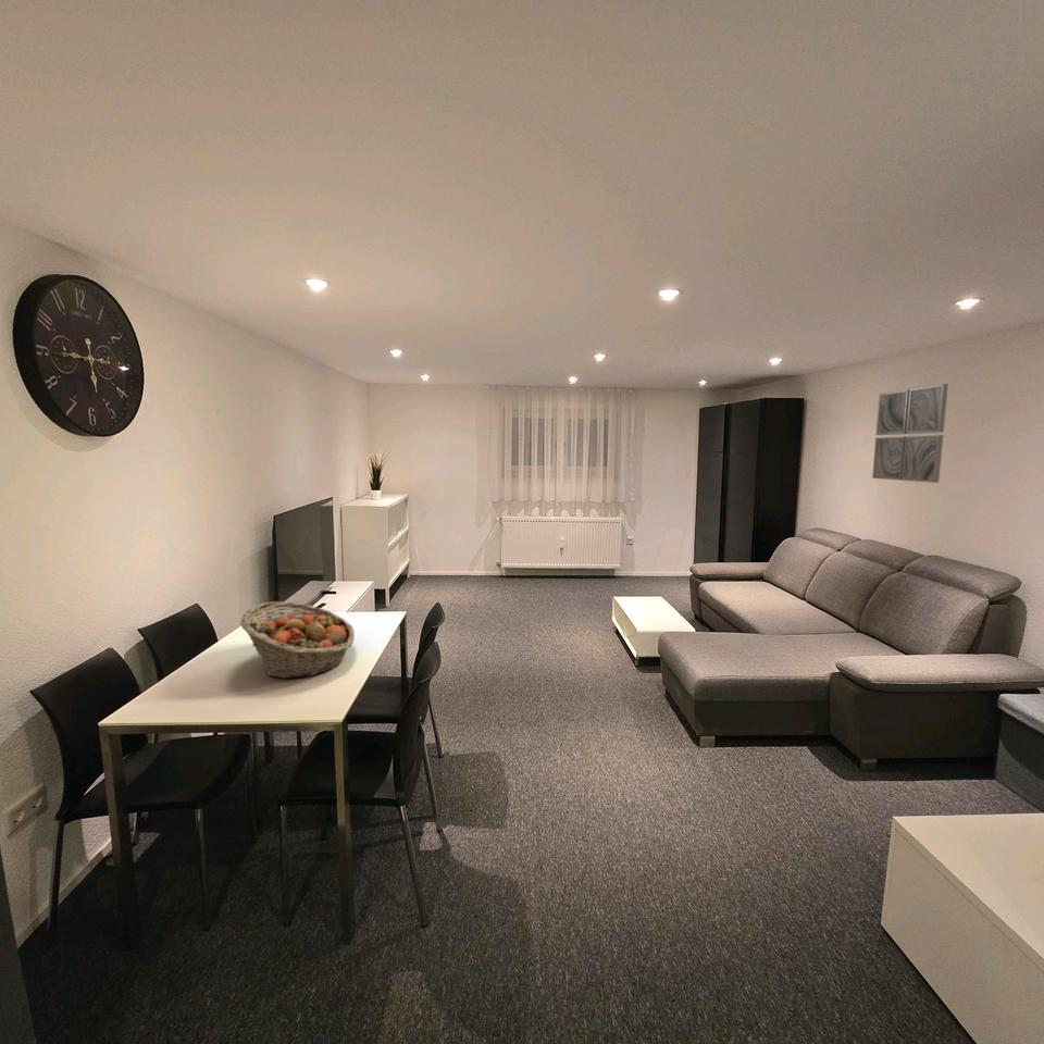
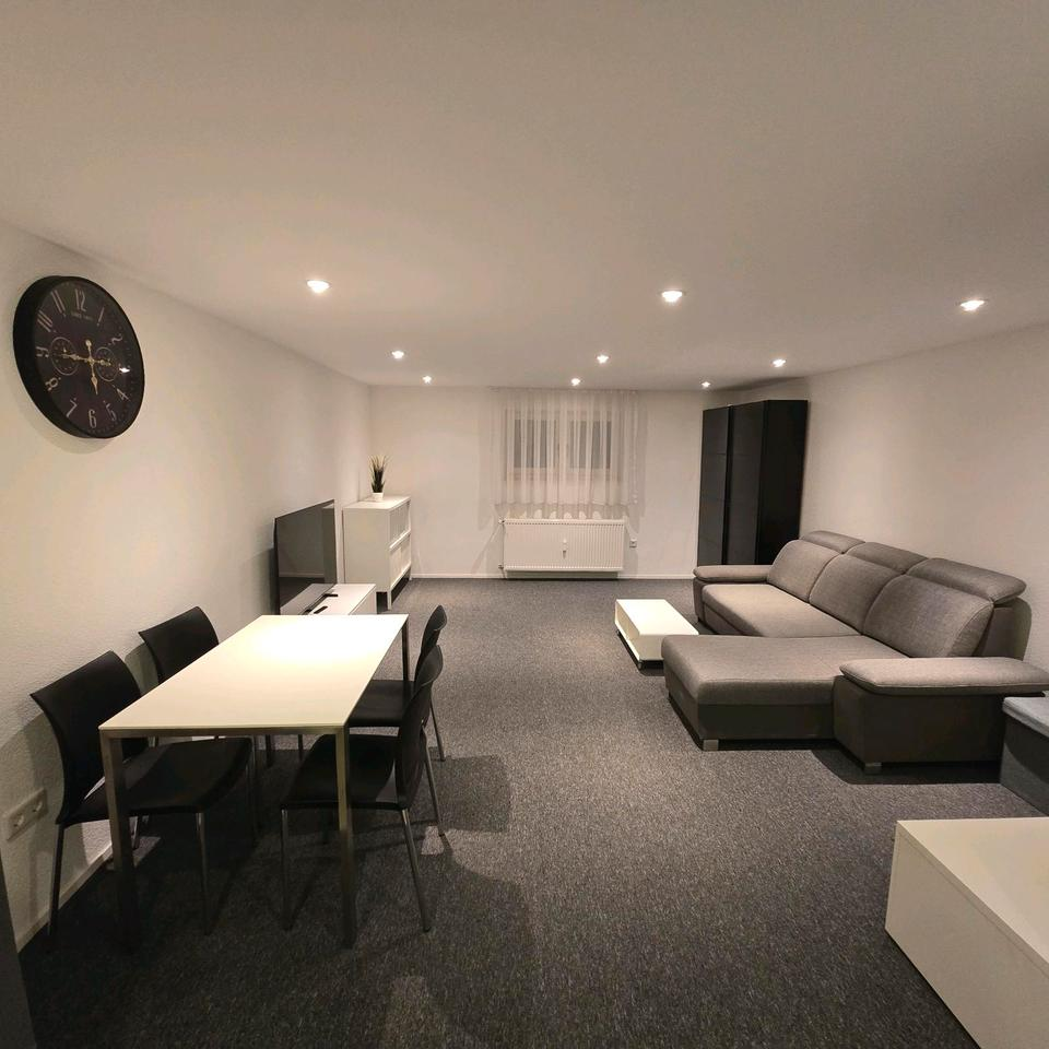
- fruit basket (300, 635)
- wall art (906, 436)
